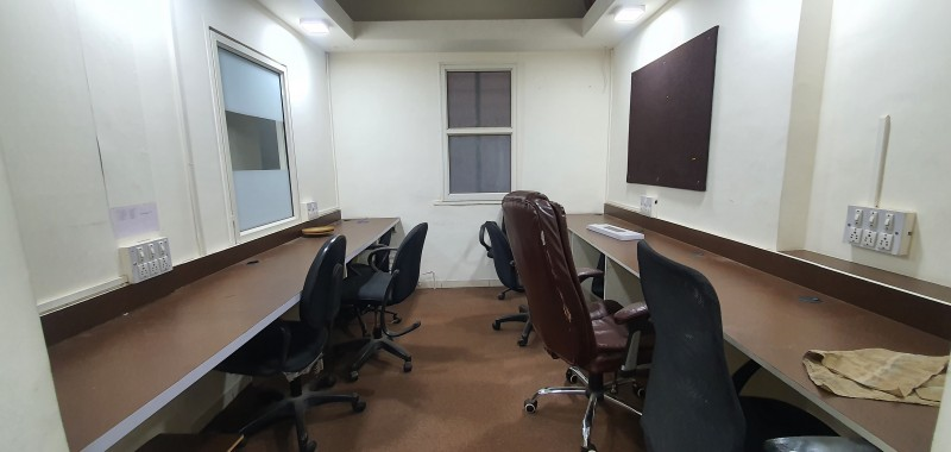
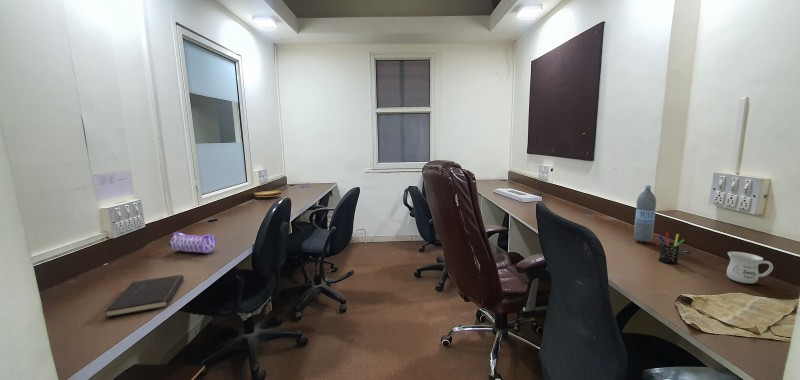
+ hardcover book (149, 293)
+ pen holder (671, 247)
+ pencil case (193, 242)
+ water bottle (645, 214)
+ mug (749, 268)
